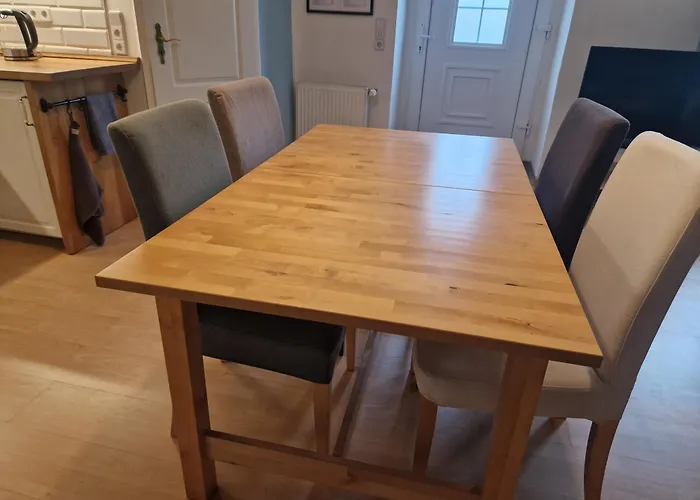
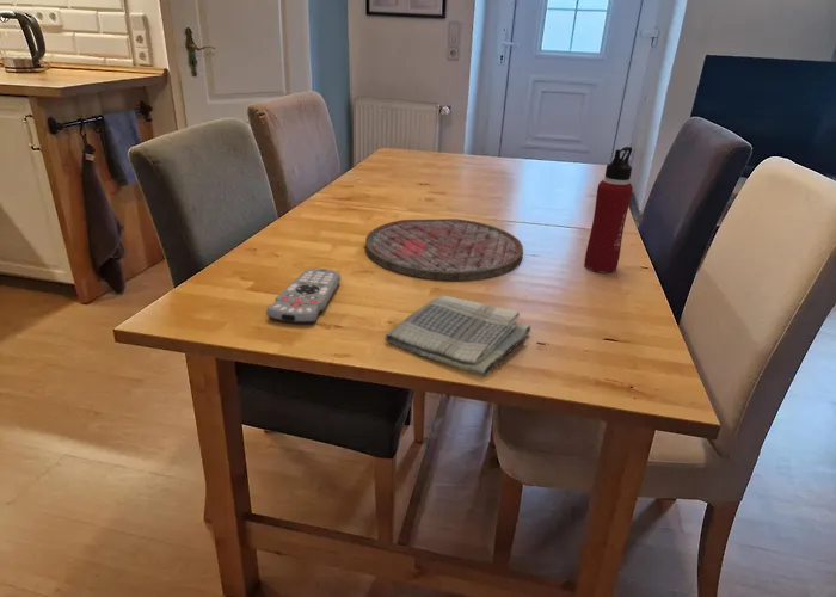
+ dish towel (461, 328)
+ water bottle (610, 210)
+ remote control (308, 294)
+ cutting board (443, 245)
